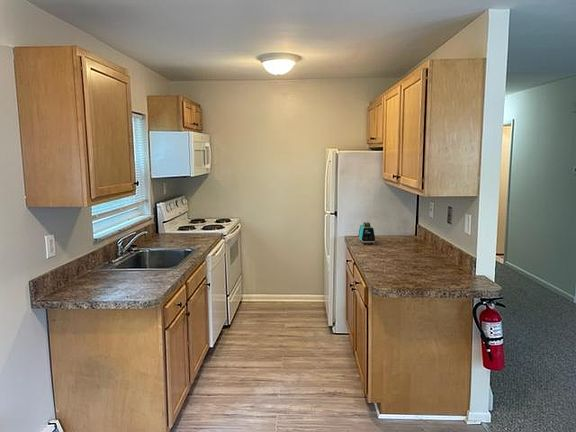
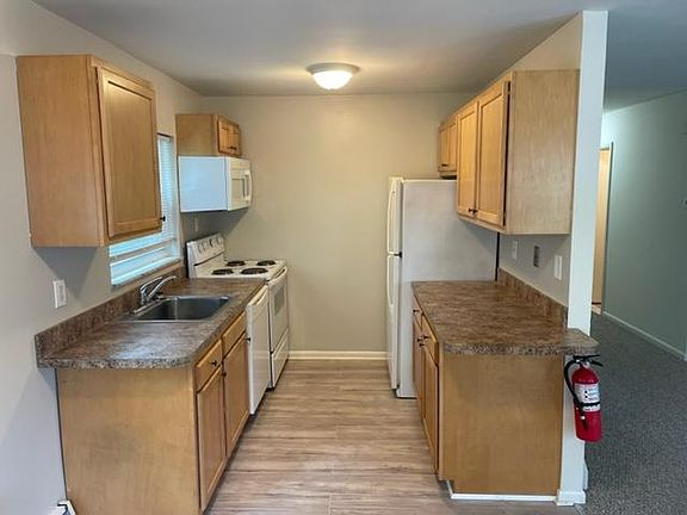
- toaster (366, 232)
